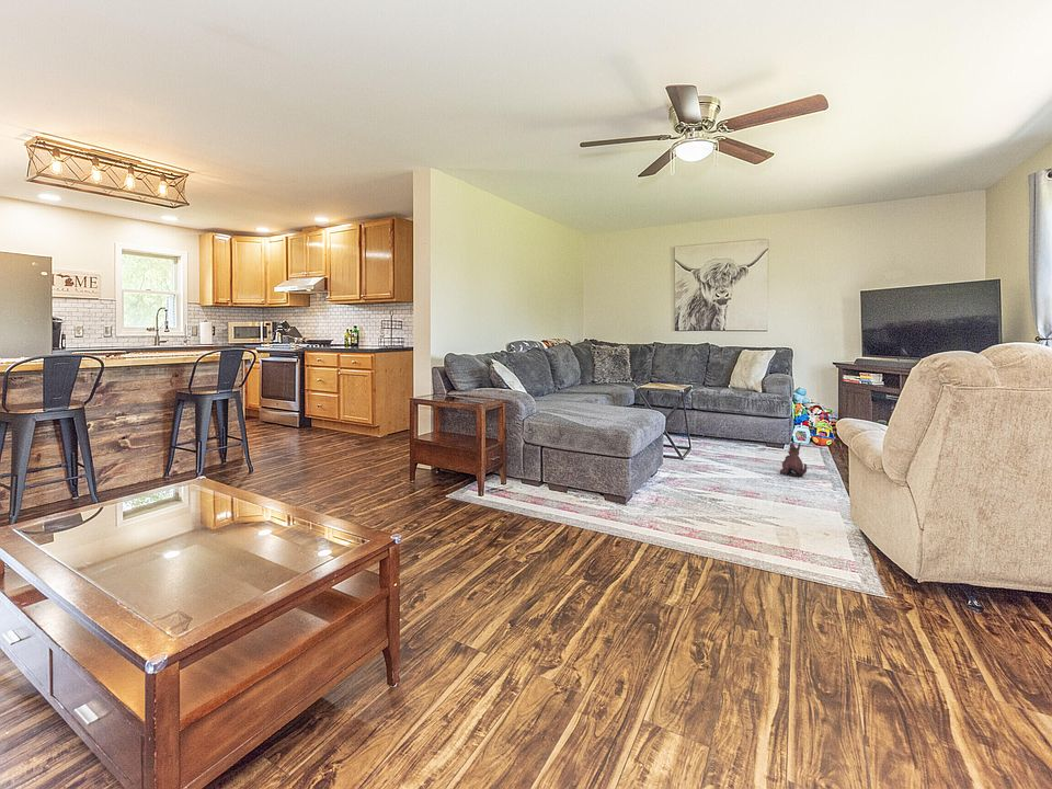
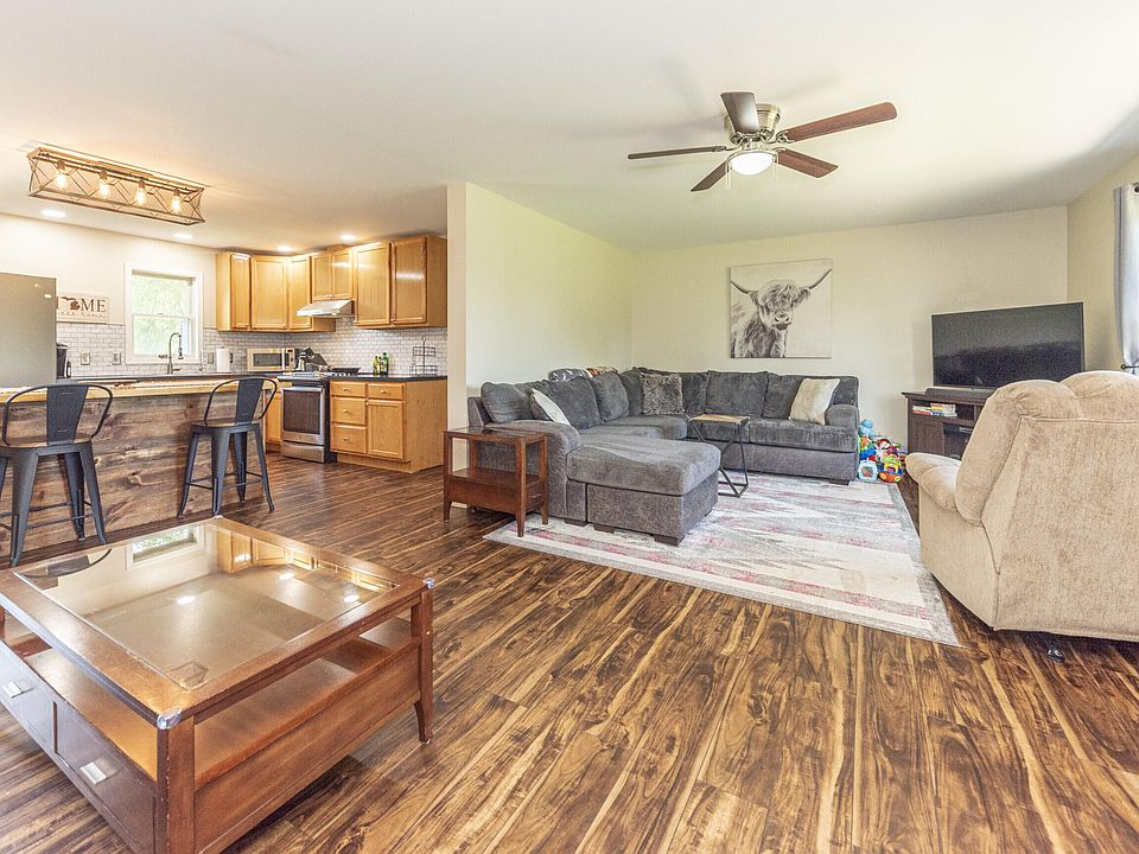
- plush toy (797, 459)
